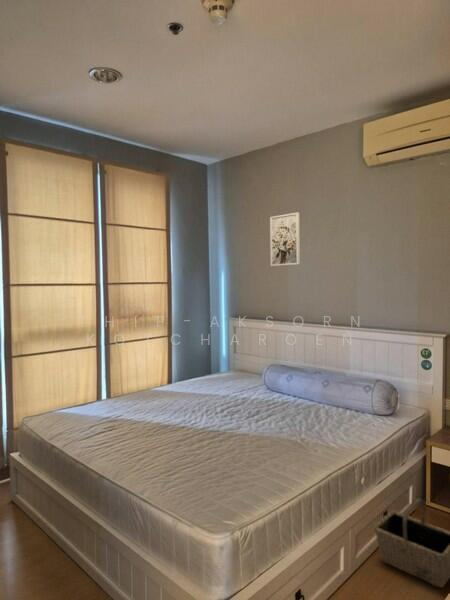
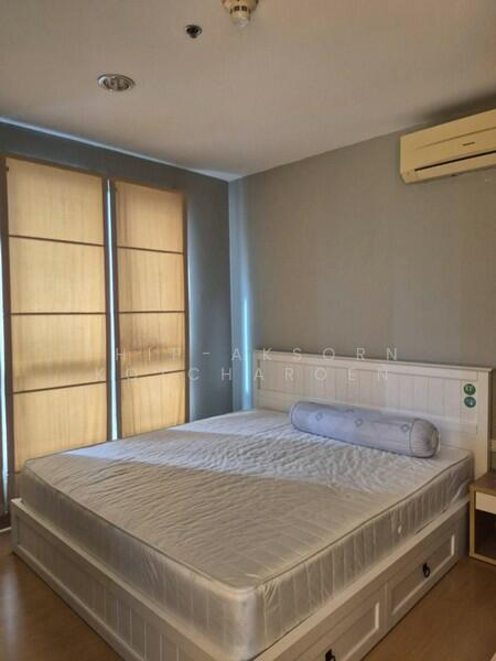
- wall art (284, 240)
- basket (415, 535)
